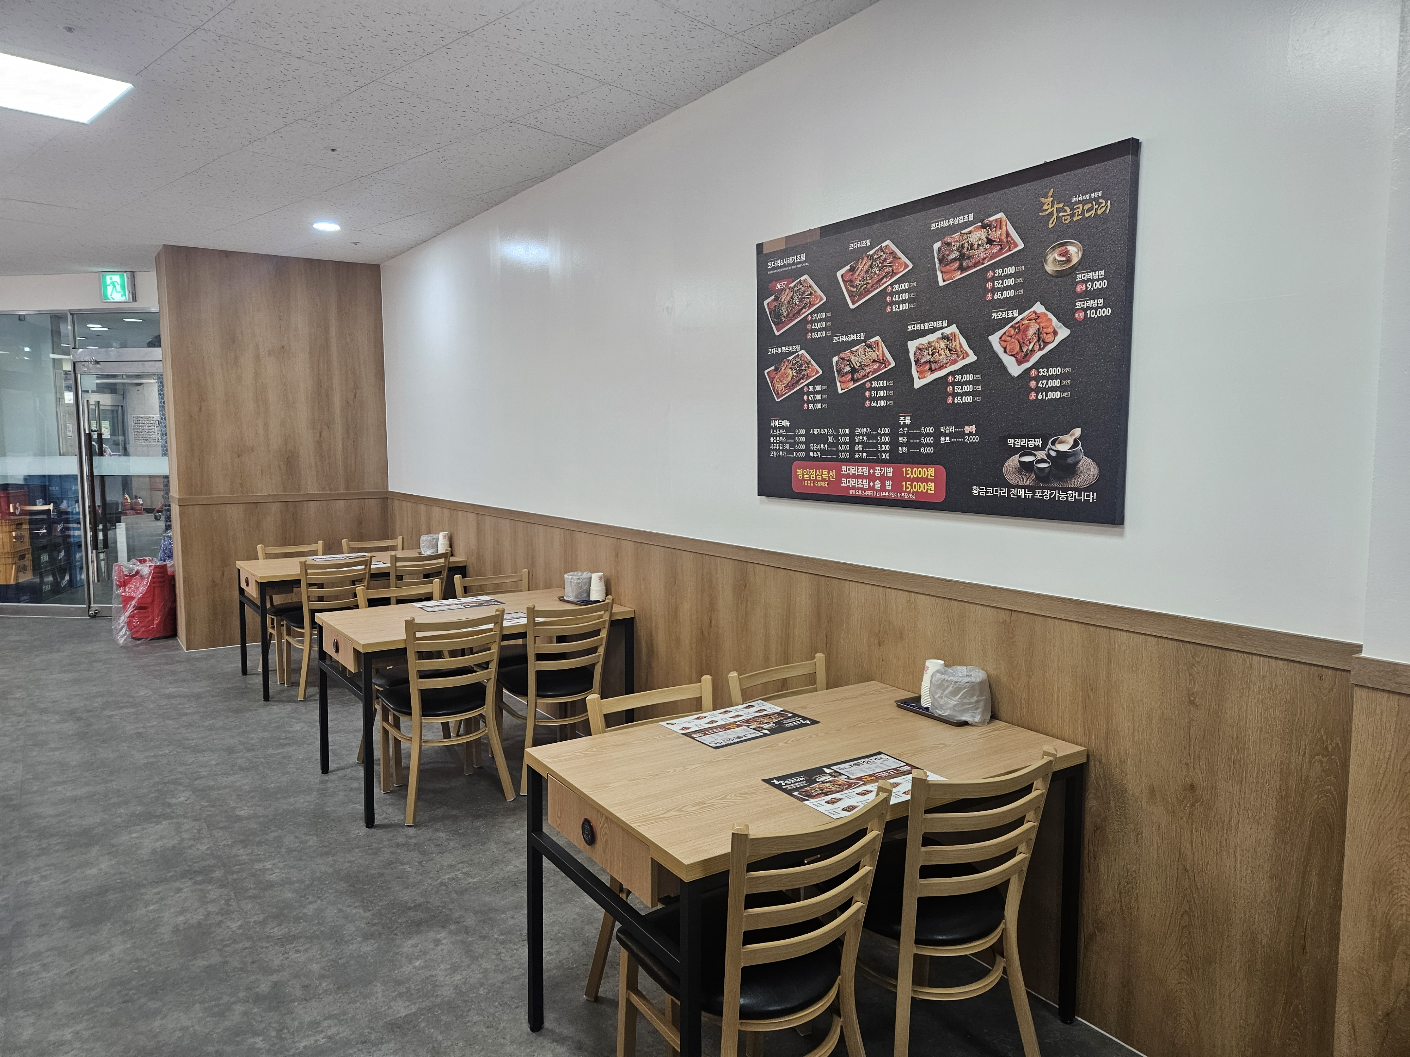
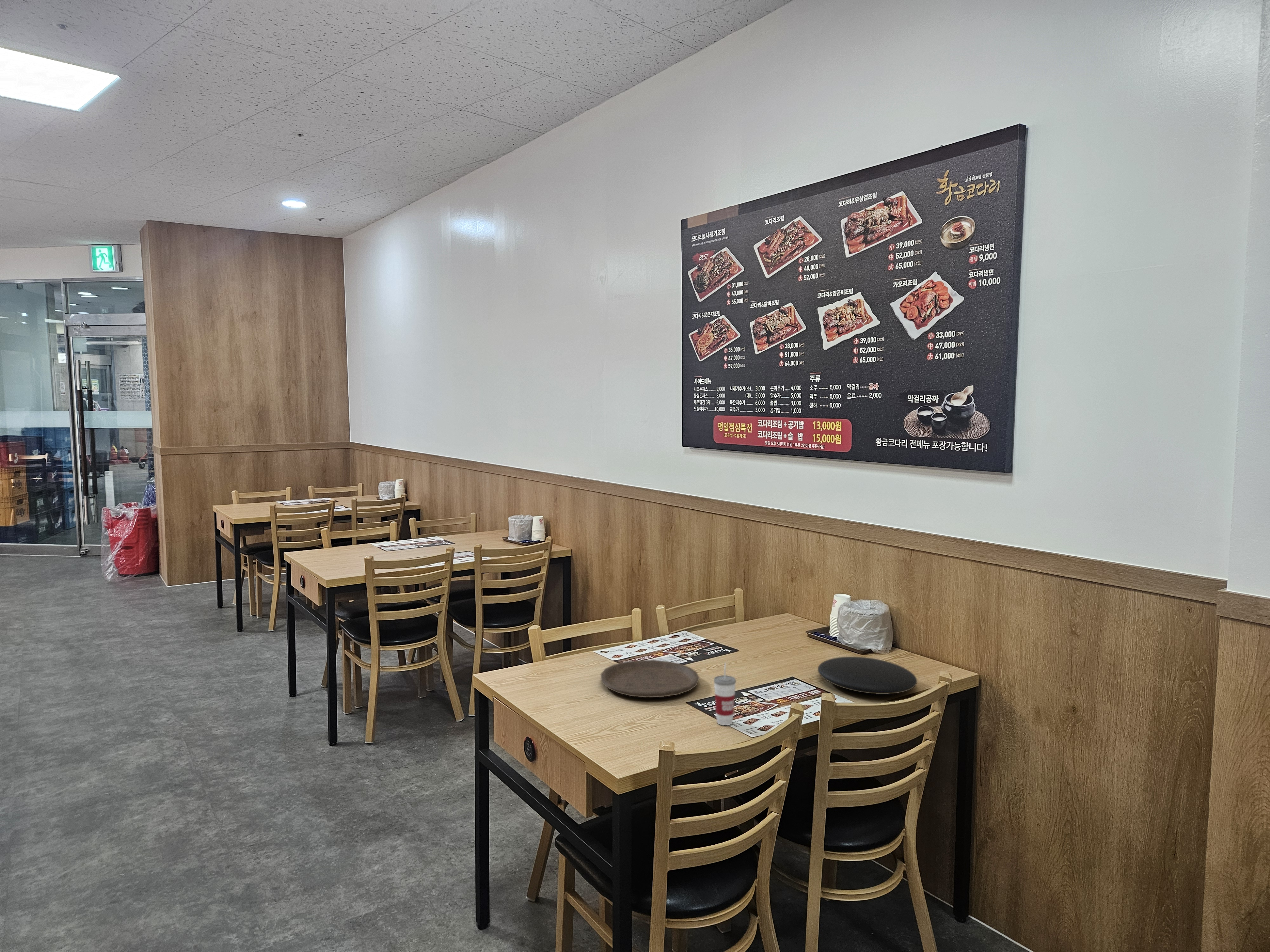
+ plate (866, 674)
+ cup (725, 693)
+ plate (650, 679)
